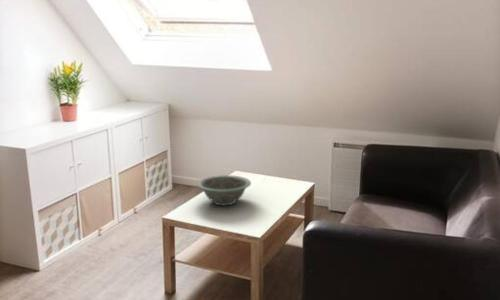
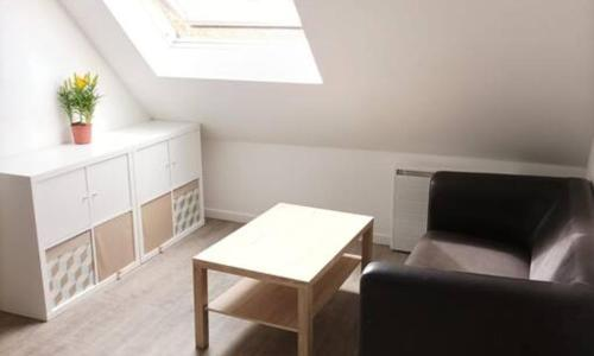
- decorative bowl (224, 192)
